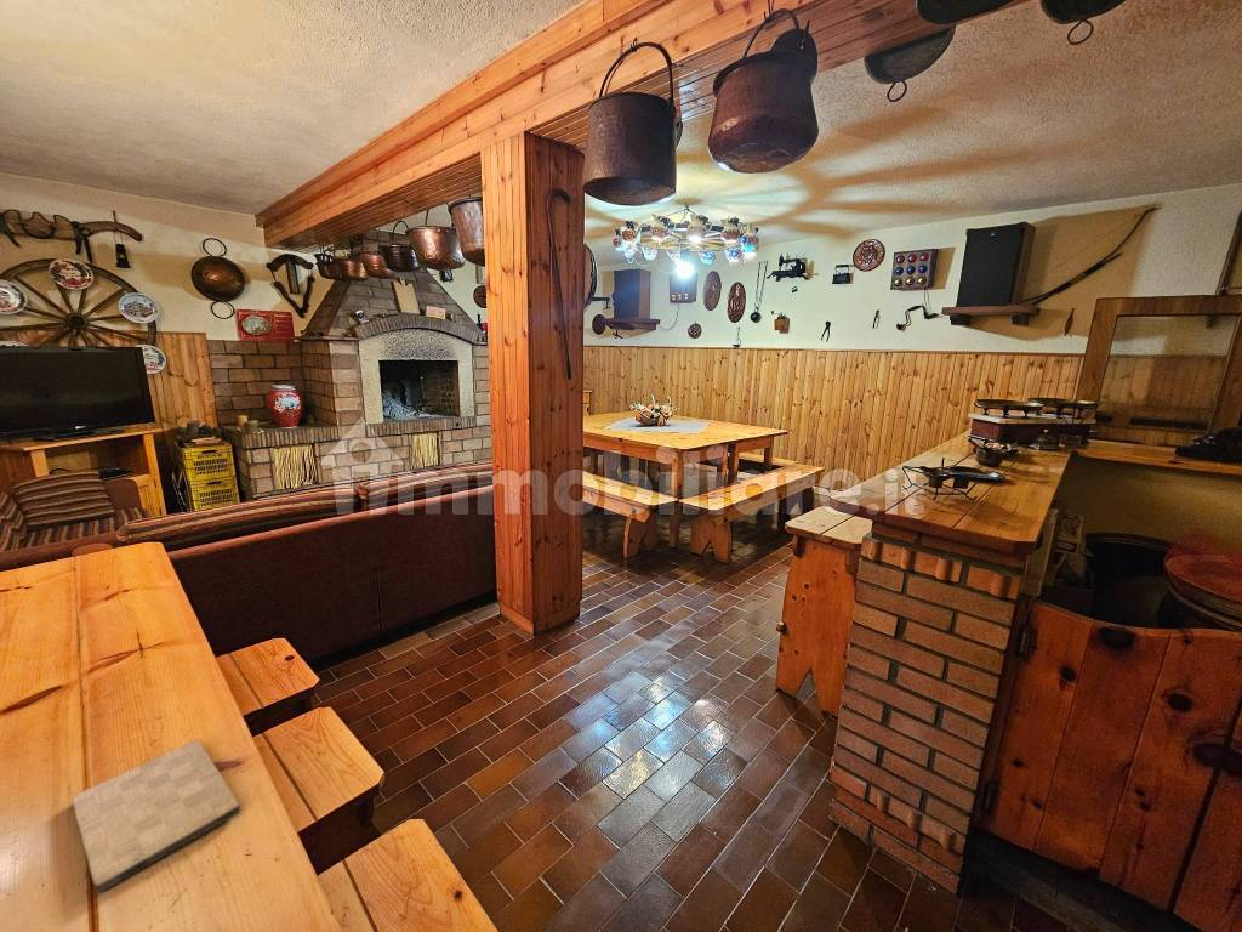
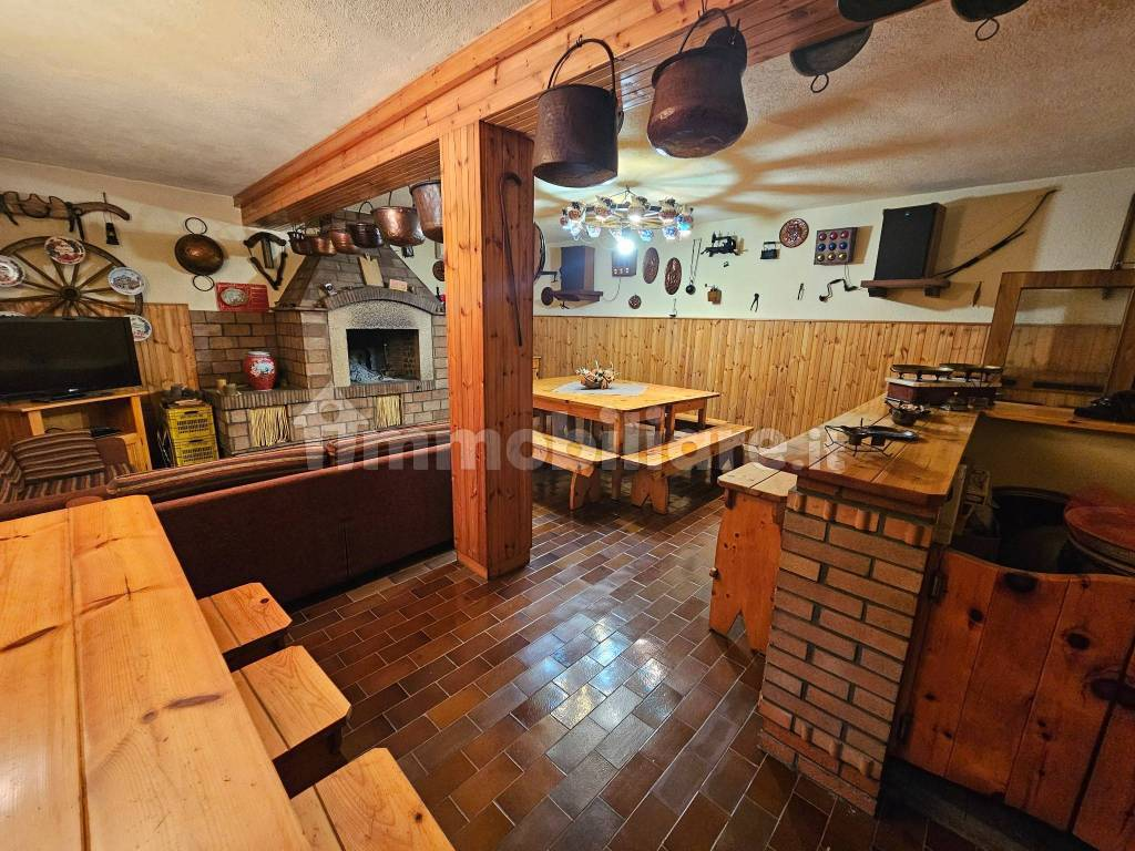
- cutting board (155, 803)
